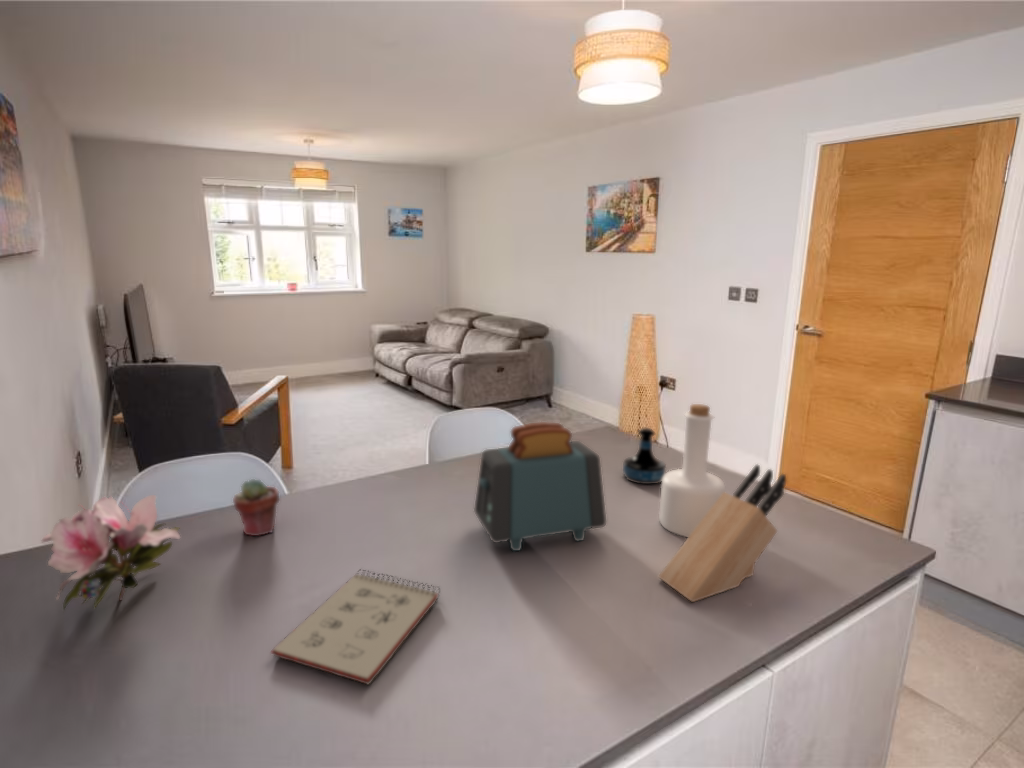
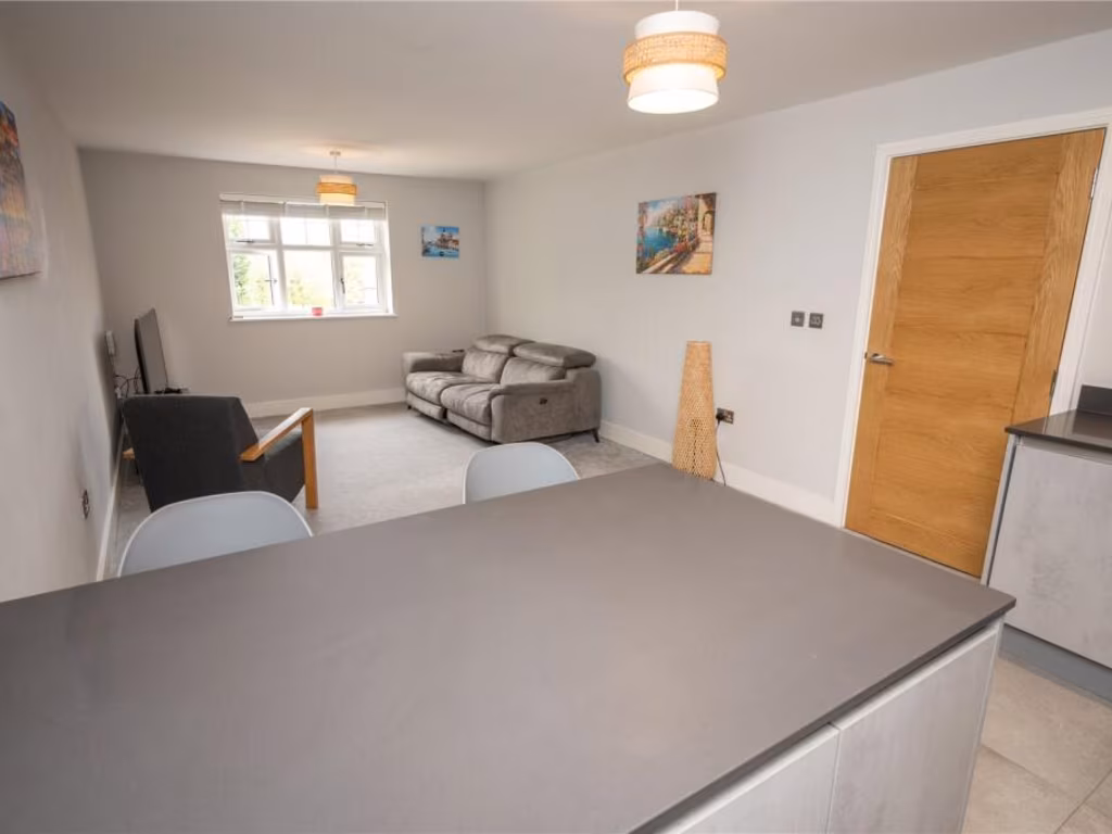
- bottle (694, 466)
- toaster (539, 480)
- potted succulent (257, 504)
- tequila bottle (645, 453)
- notepad (363, 618)
- flower (114, 556)
- knife block (727, 527)
